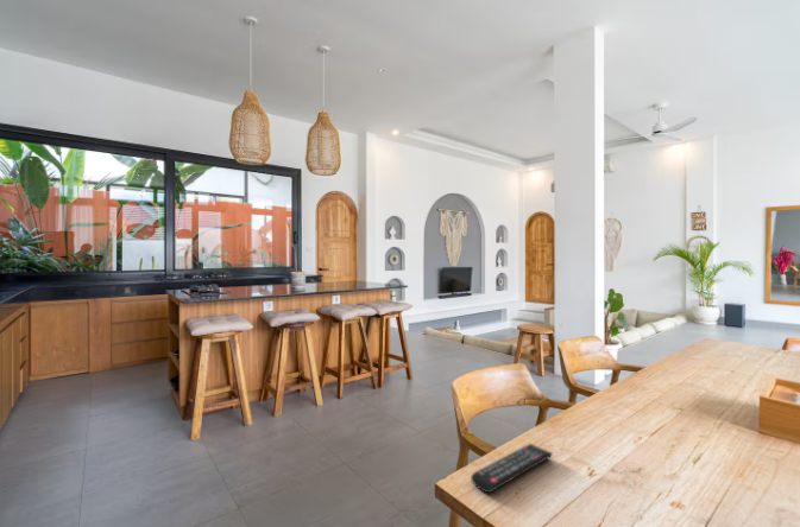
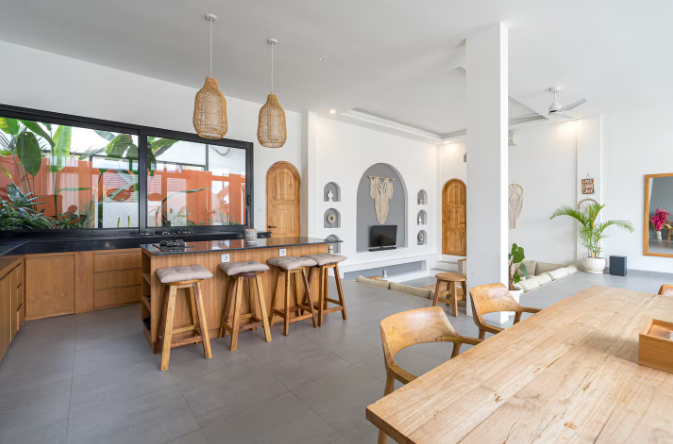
- remote control (514, 465)
